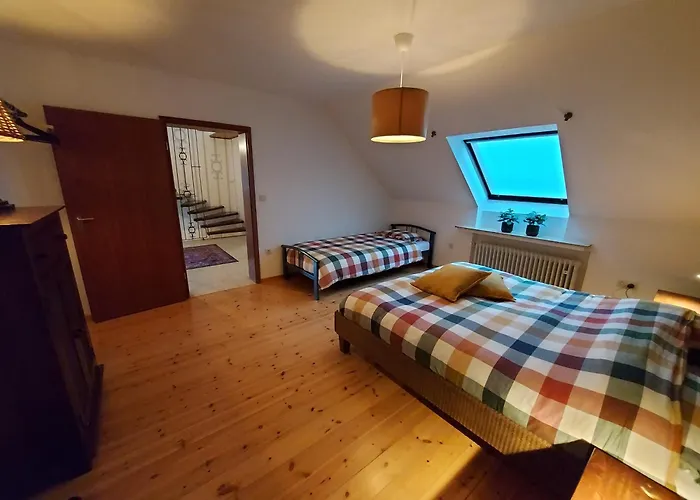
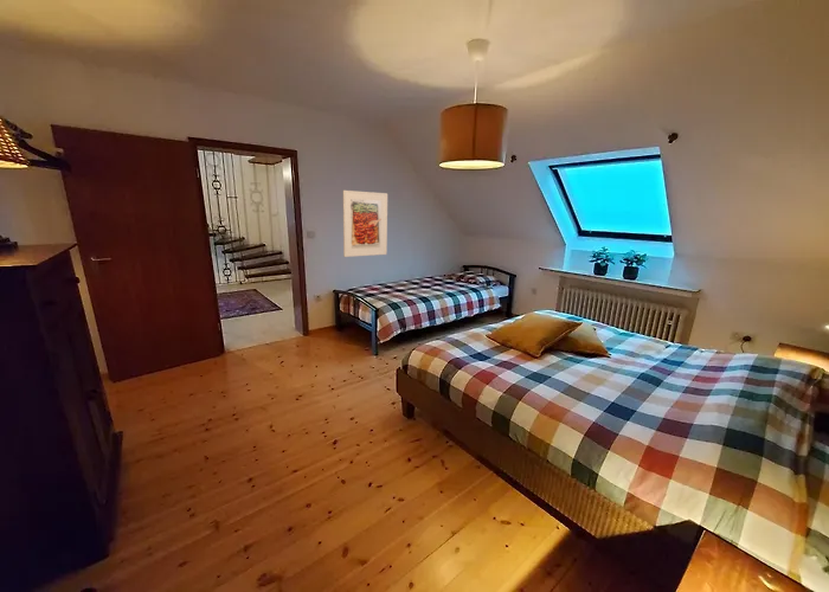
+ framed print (366, 224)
